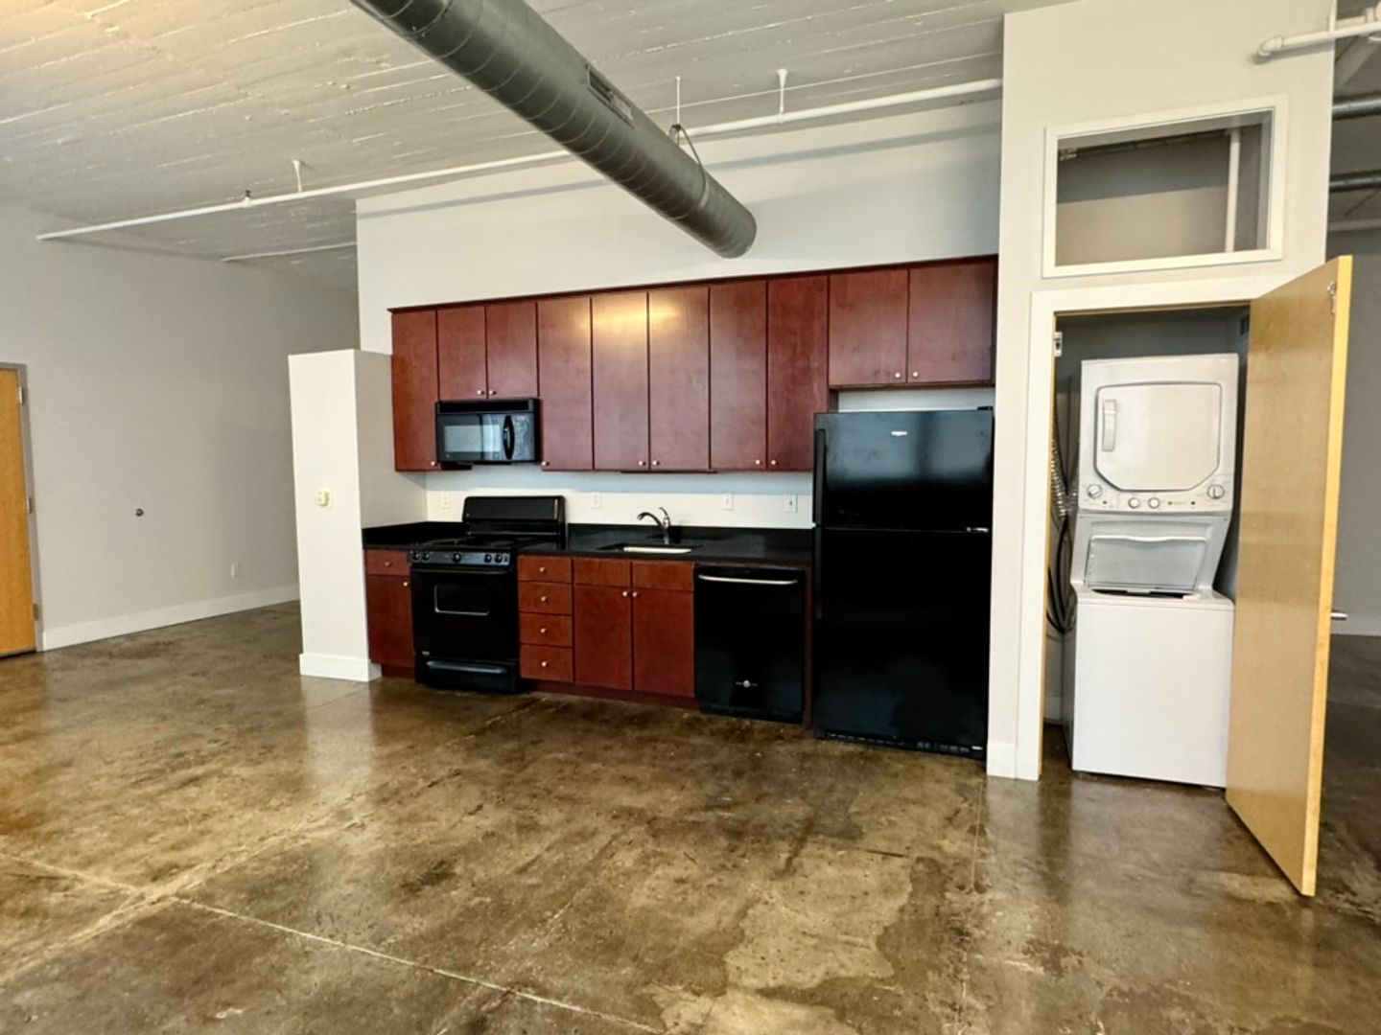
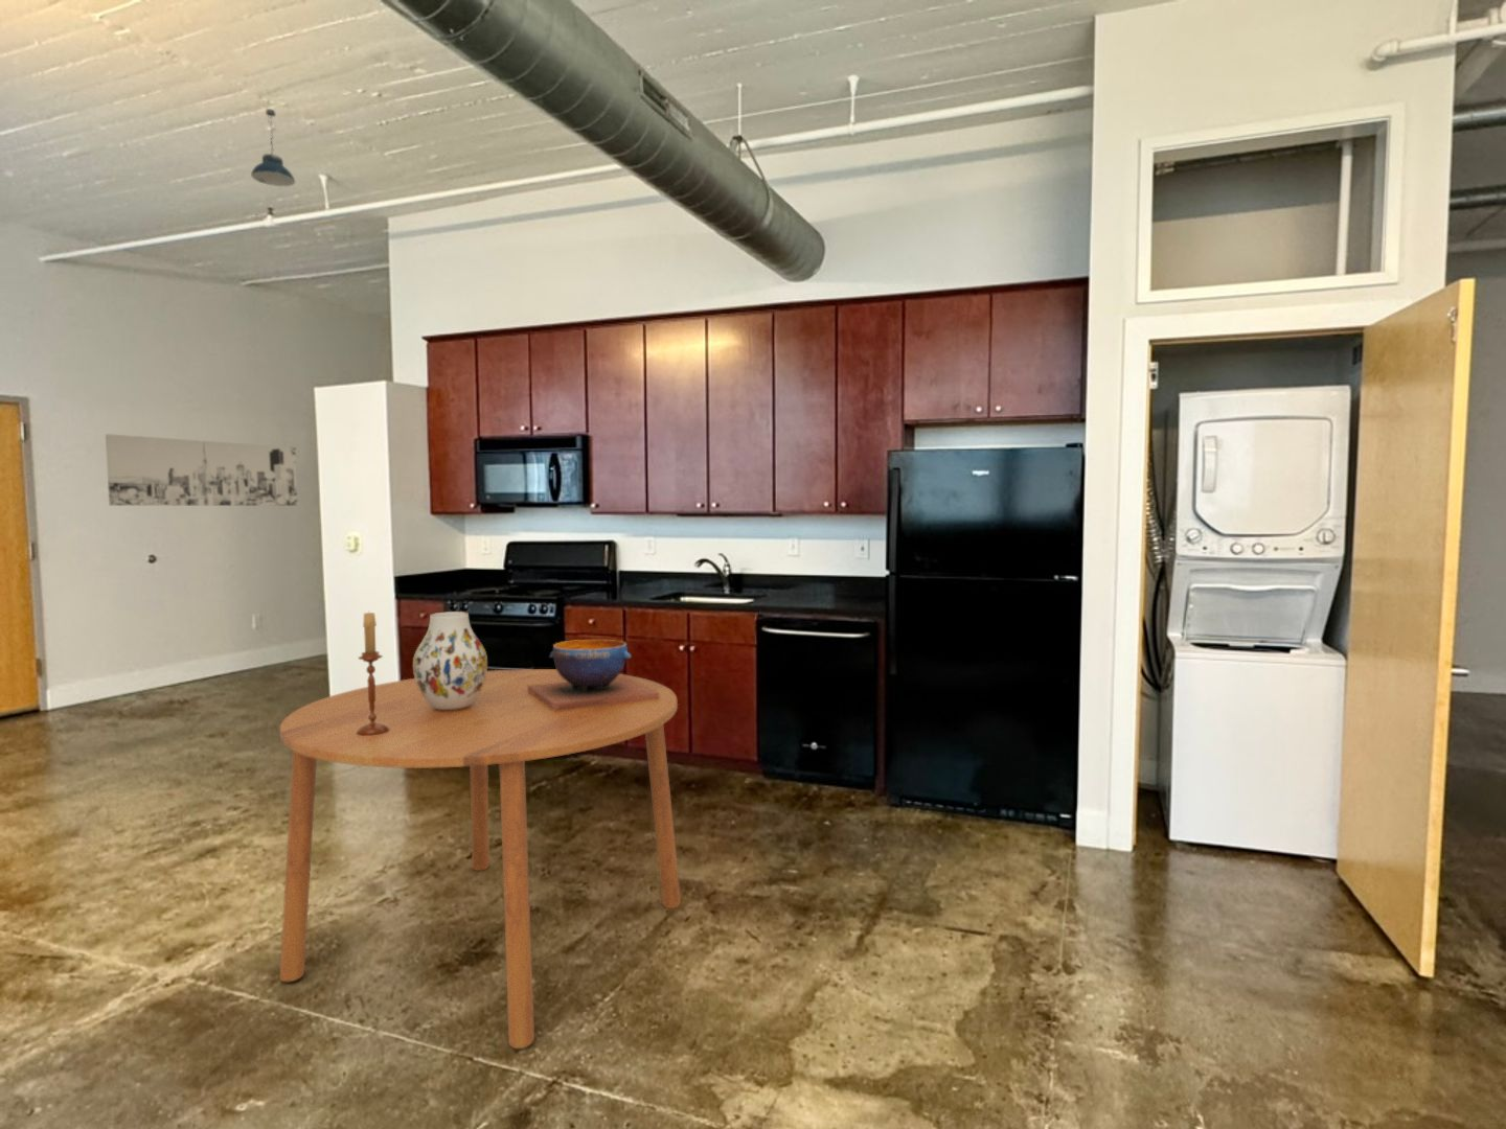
+ vase (449, 659)
+ dining table (487, 822)
+ wall art (211, 473)
+ candlestick (370, 669)
+ decorative bowl (591, 668)
+ pendant light (270, 146)
